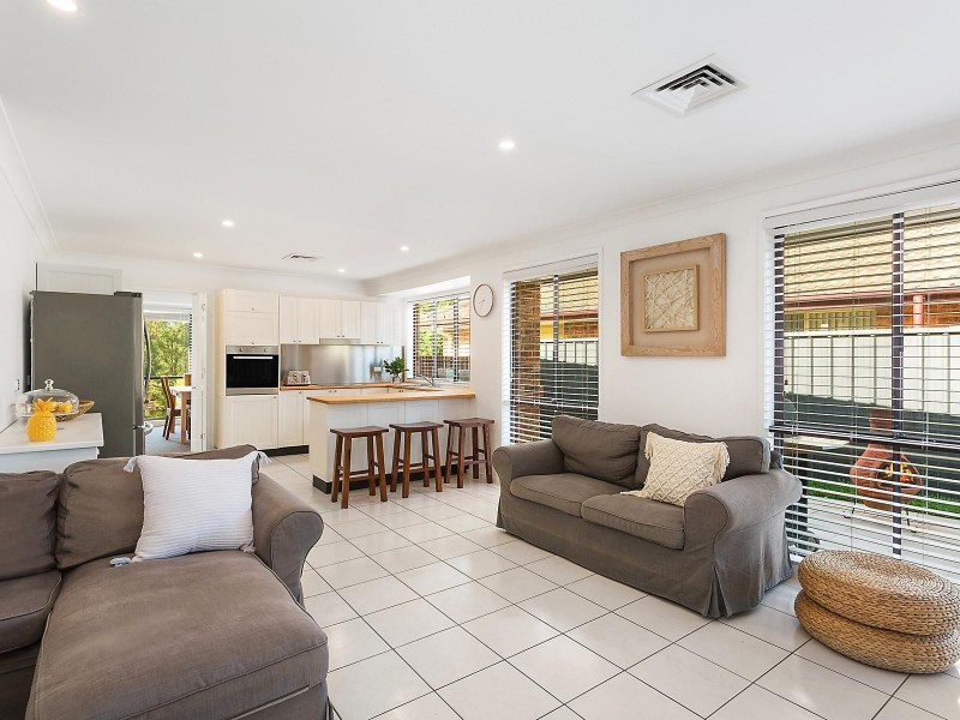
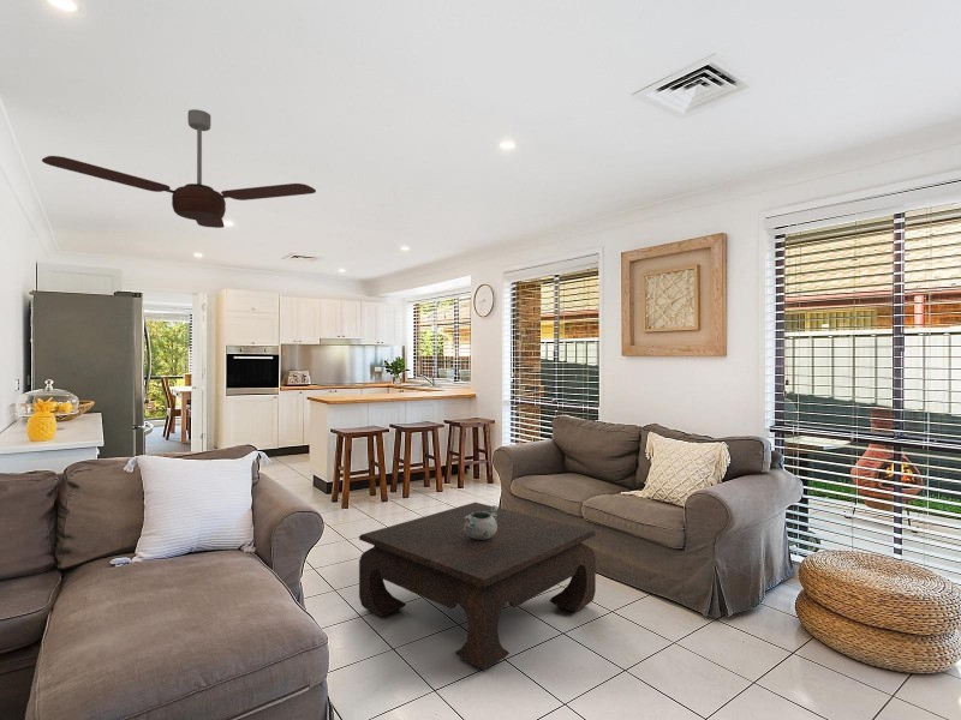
+ coffee table (478, 570)
+ ceiling fan (197, 169)
+ decorative bowl (479, 522)
